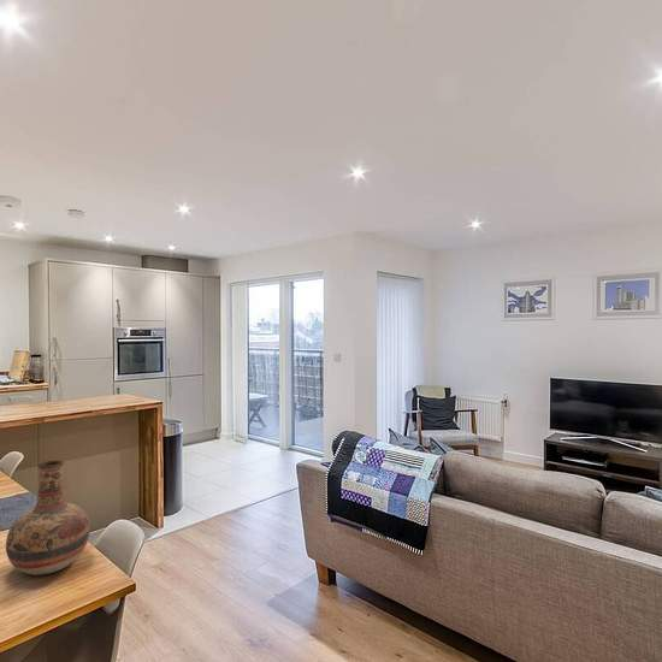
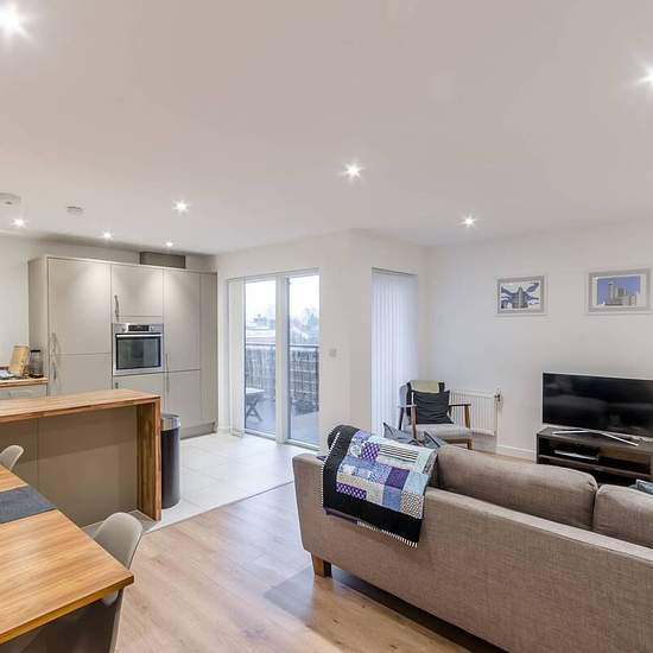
- vase (49, 514)
